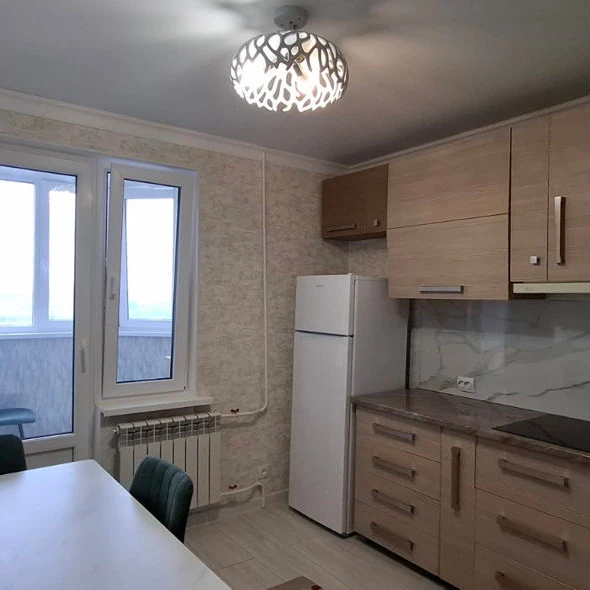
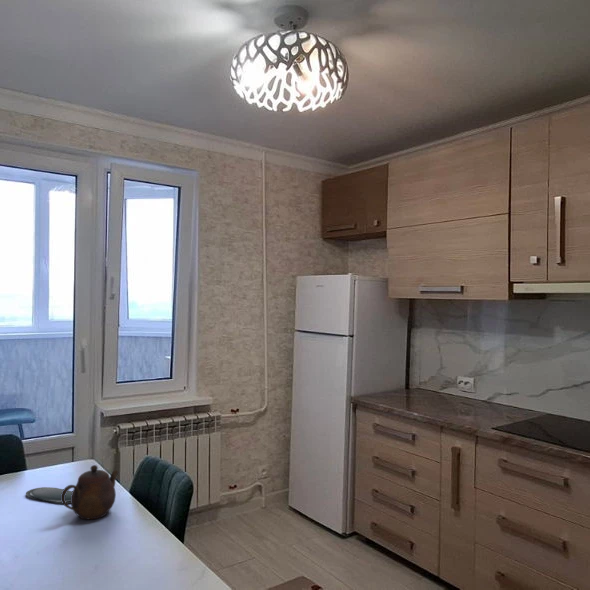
+ oval tray (53, 495)
+ teapot (91, 490)
